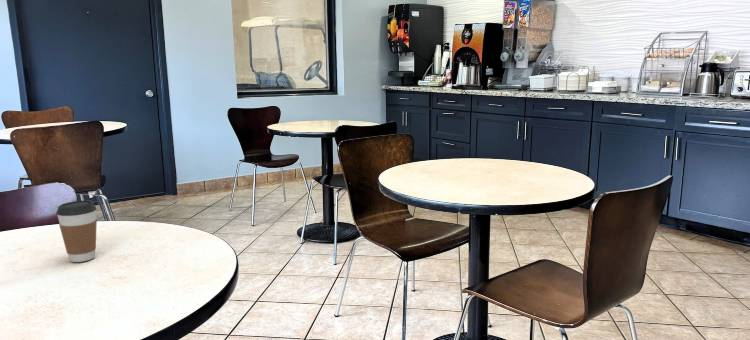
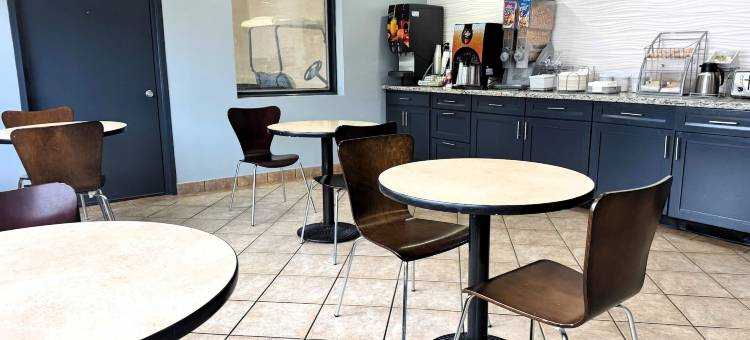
- coffee cup (79, 231)
